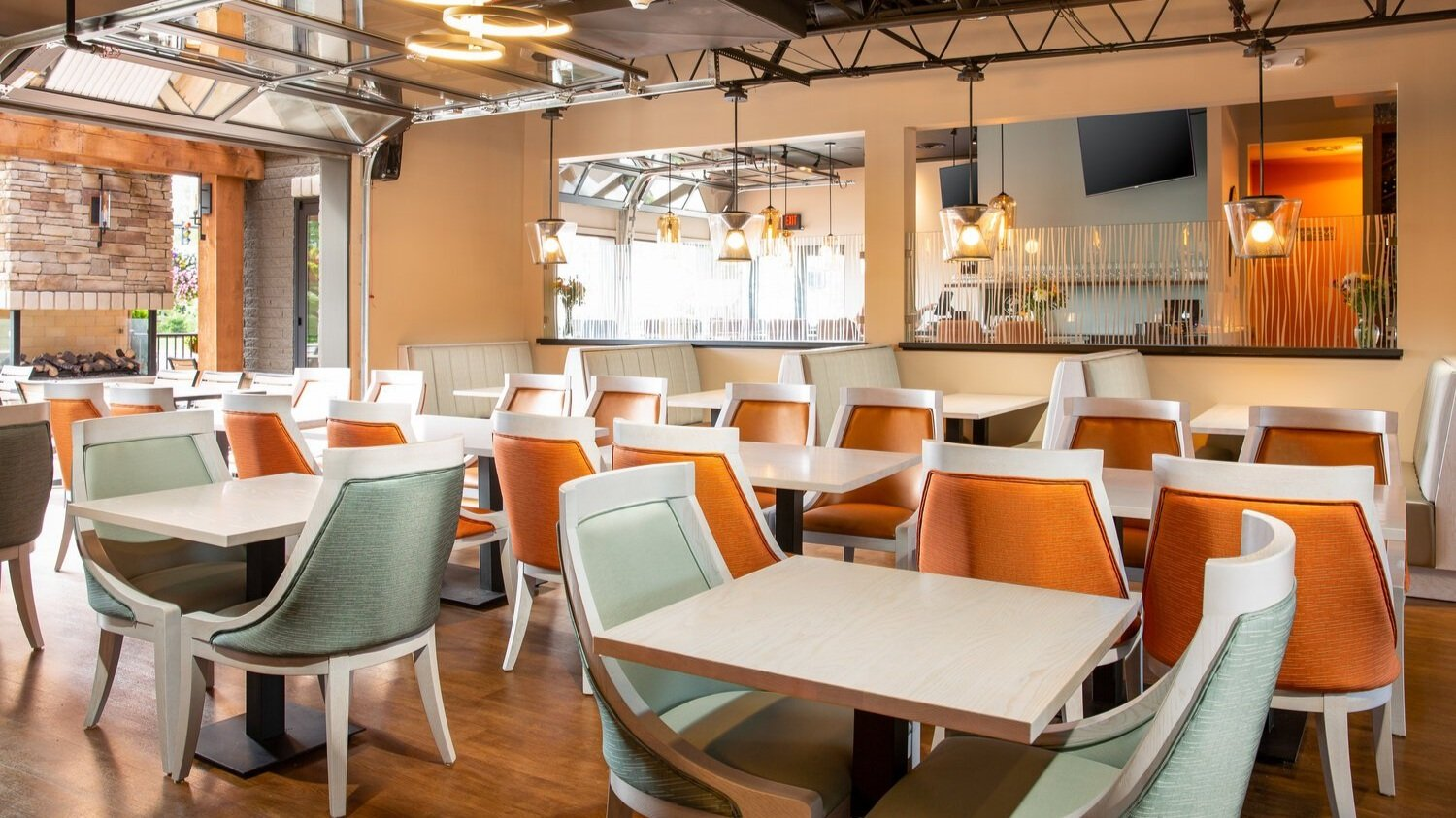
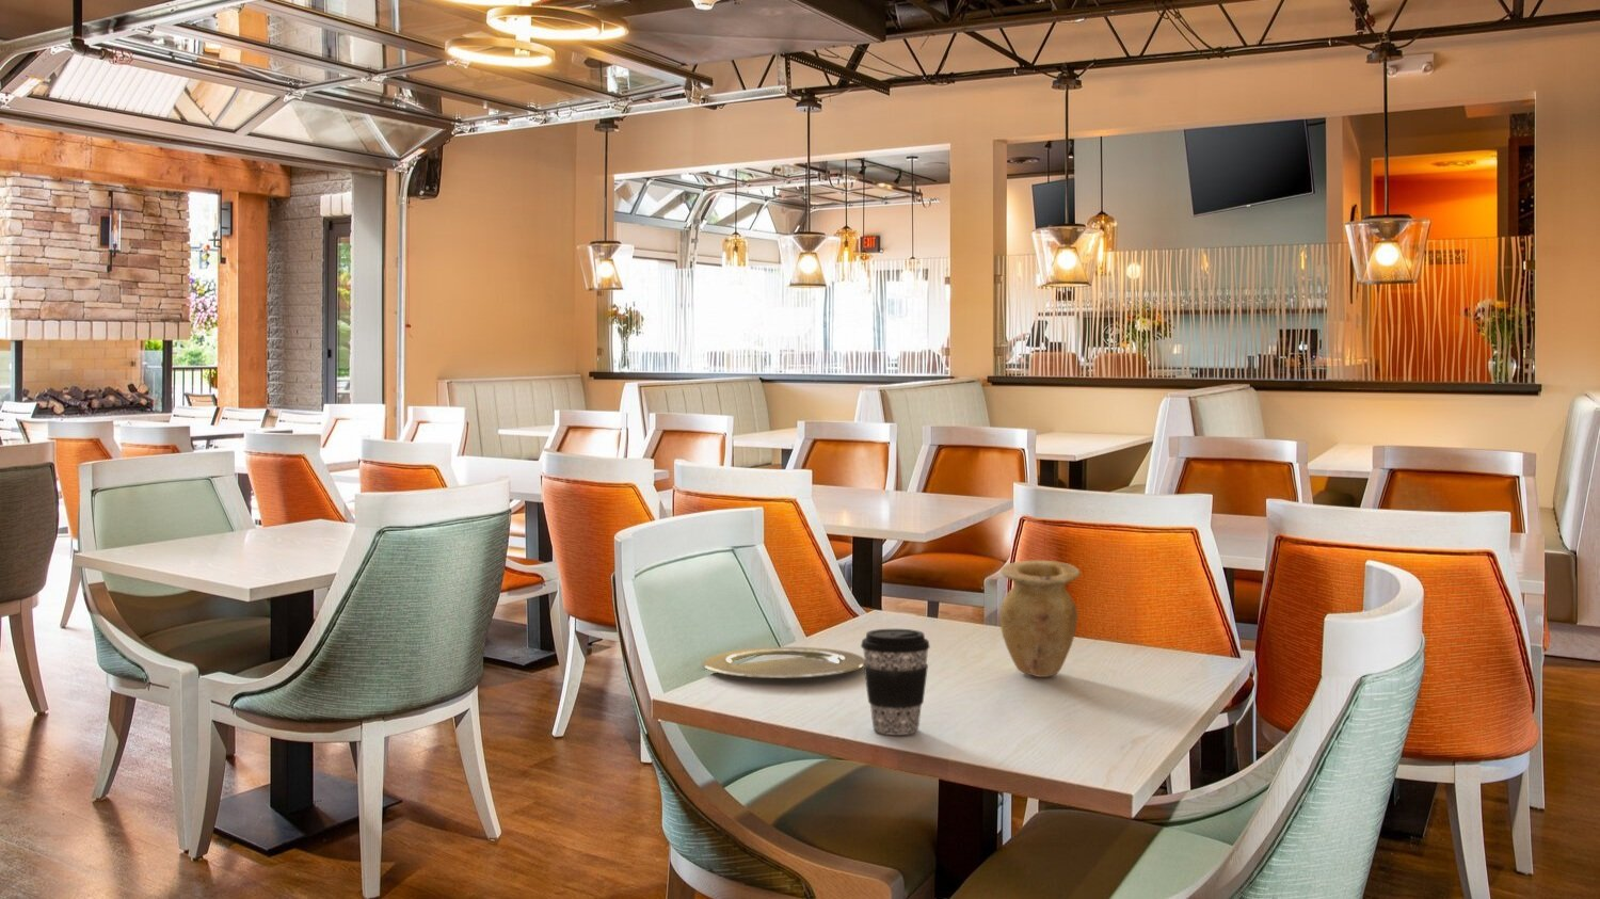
+ vase (1038, 619)
+ coffee cup (895, 680)
+ plate (784, 663)
